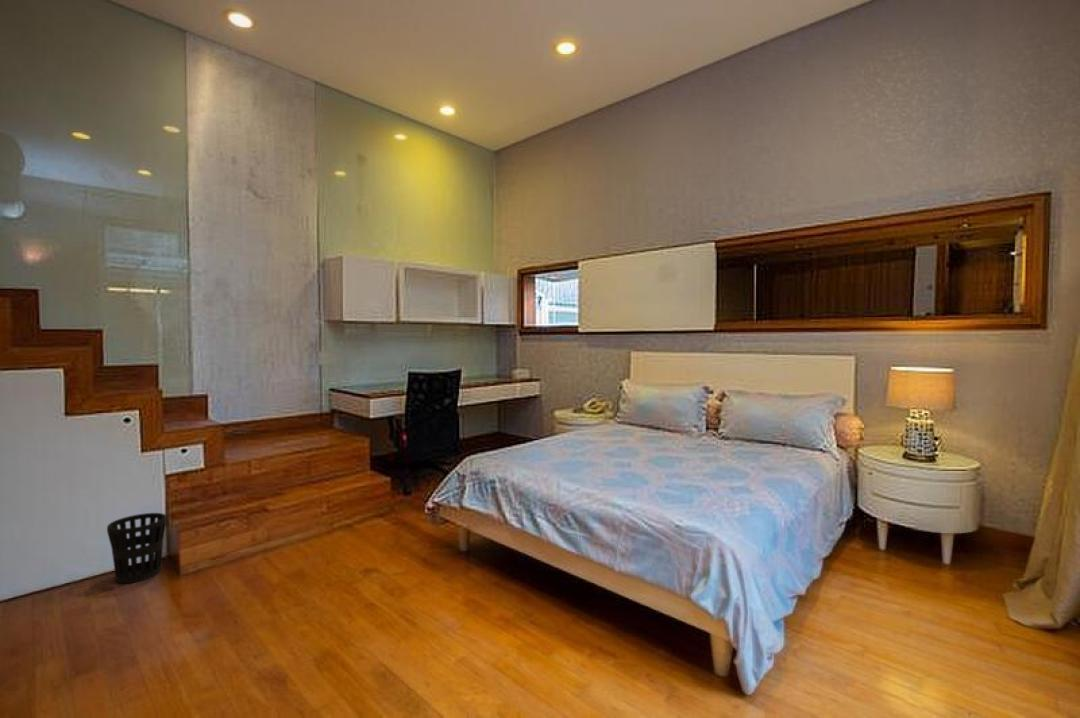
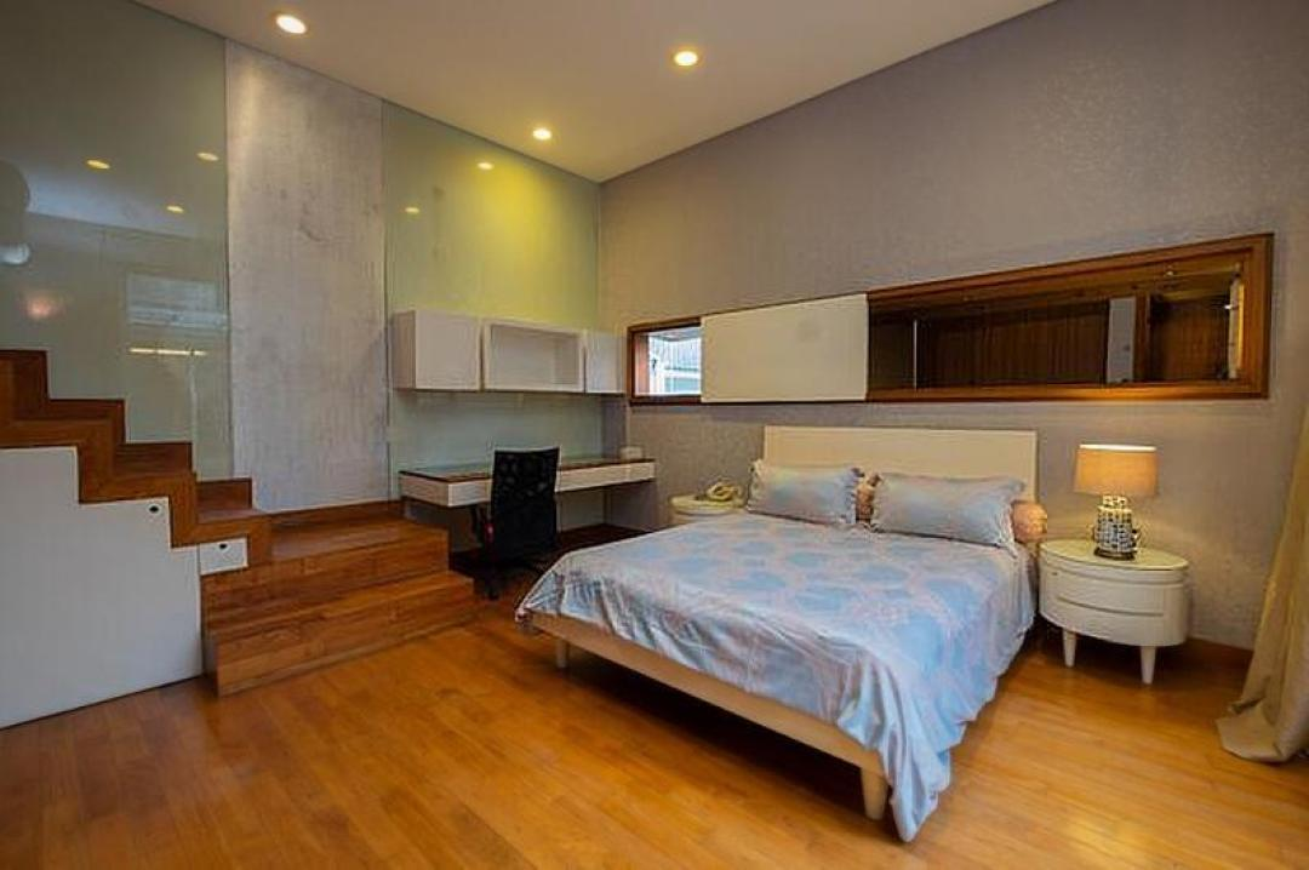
- wastebasket (138, 548)
